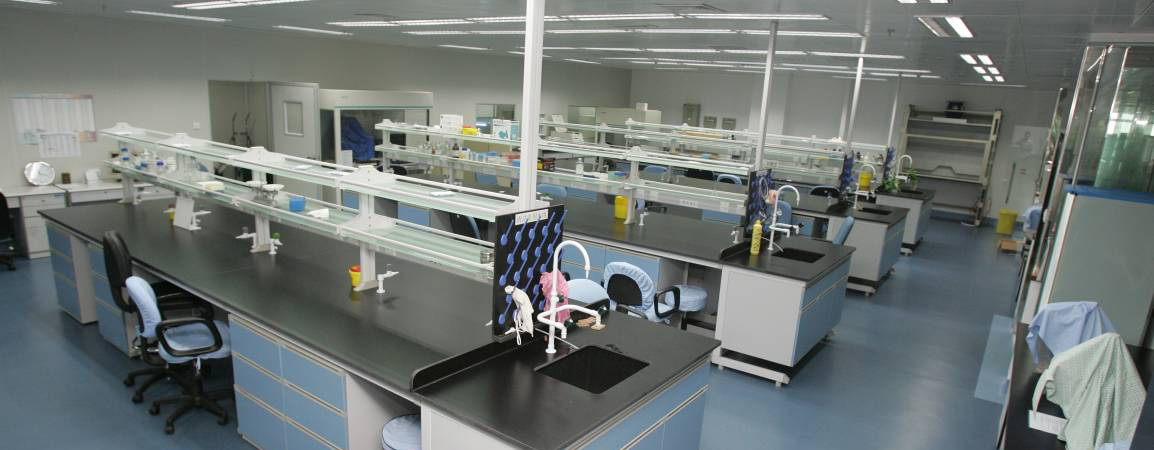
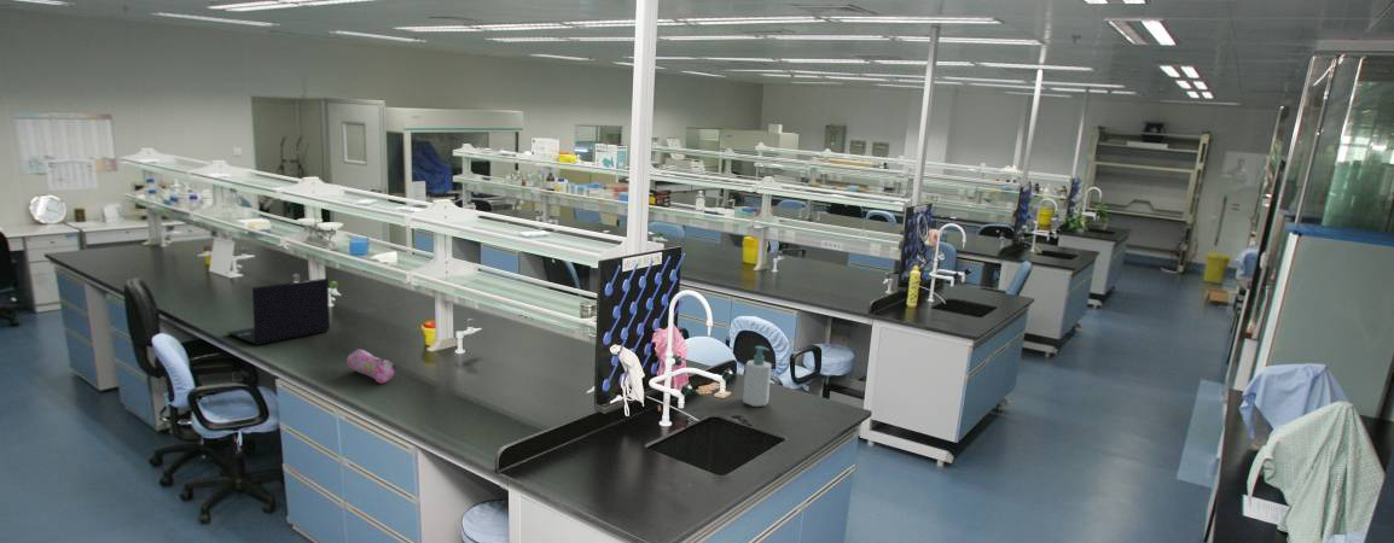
+ soap bottle (757, 374)
+ laptop (278, 305)
+ pencil case (371, 364)
